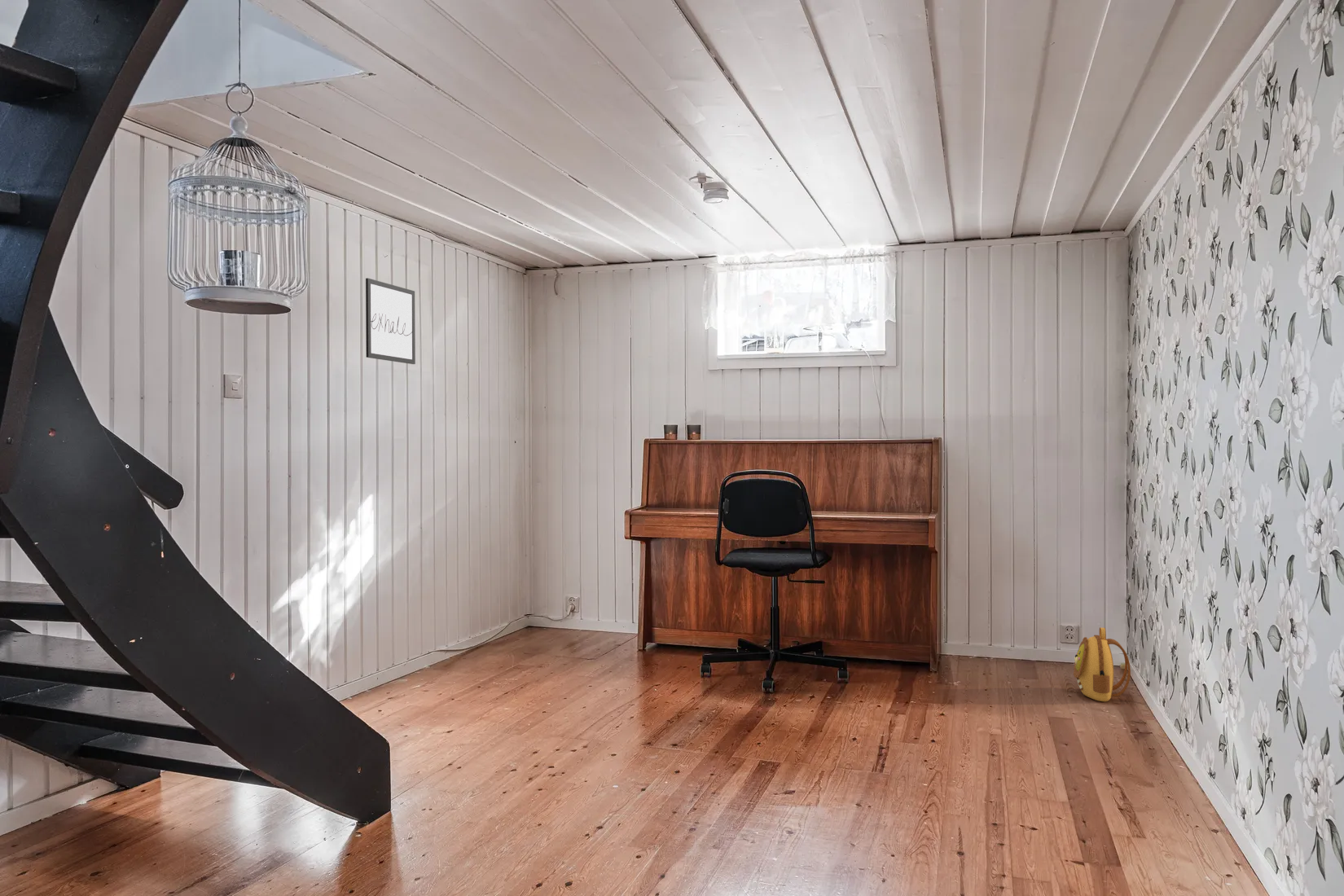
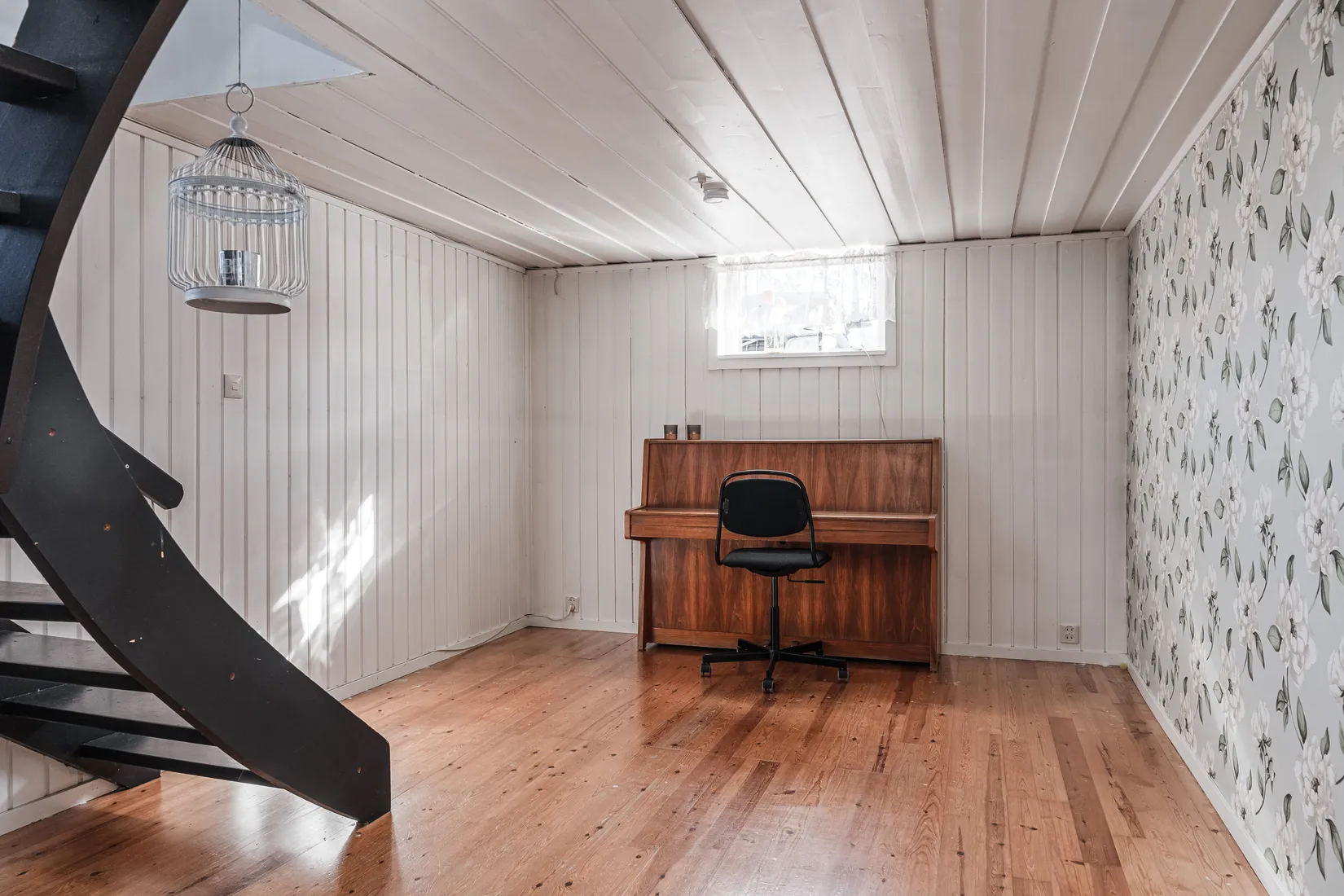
- wall art (391, 323)
- backpack (1100, 661)
